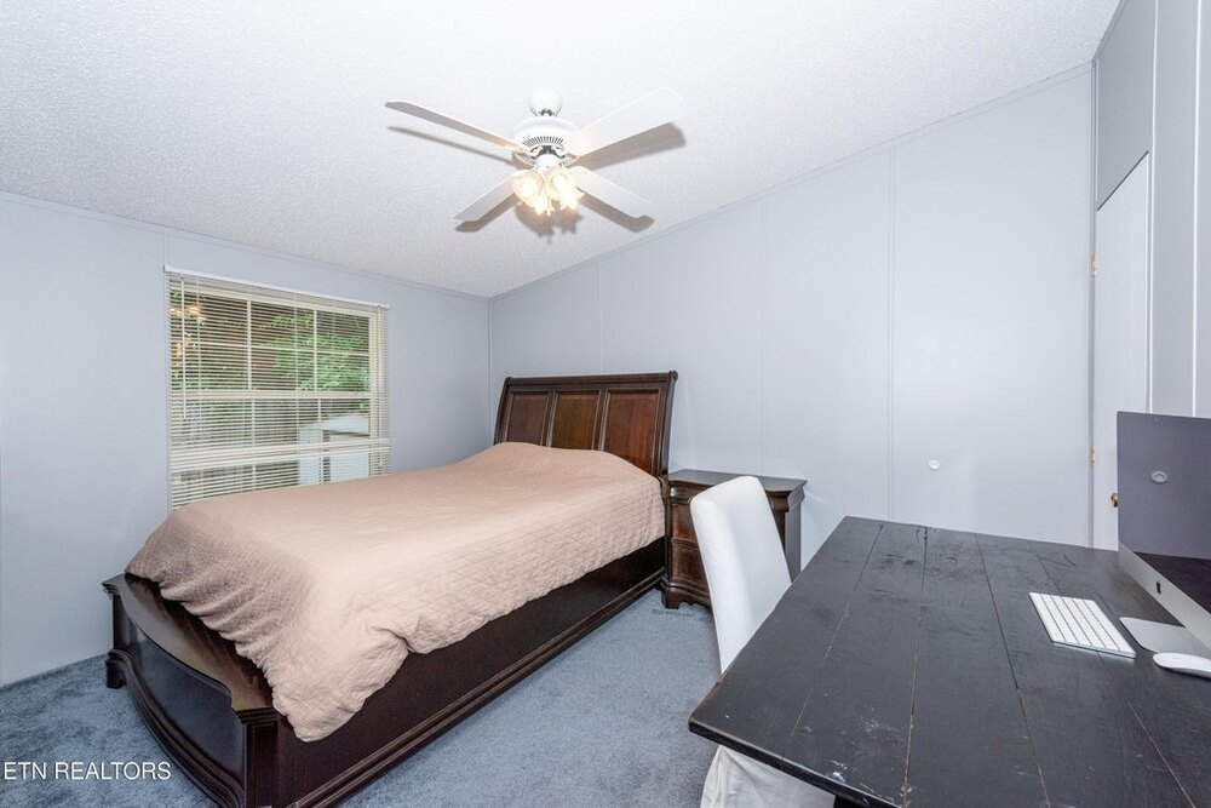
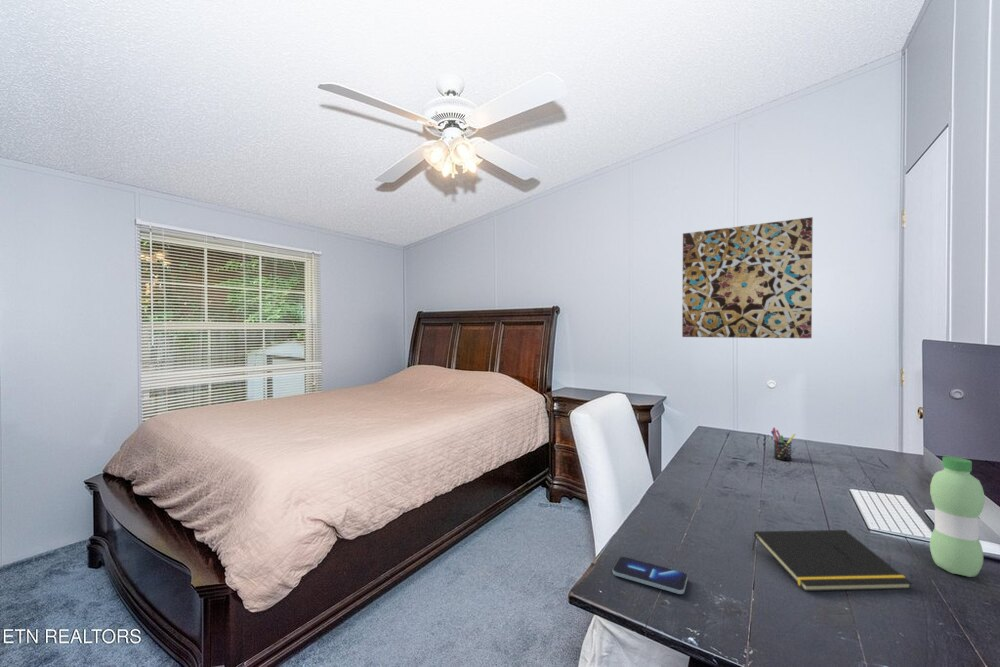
+ wall art (742, 282)
+ smartphone (649, 574)
+ water bottle (956, 514)
+ notepad (826, 557)
+ pen holder (781, 443)
